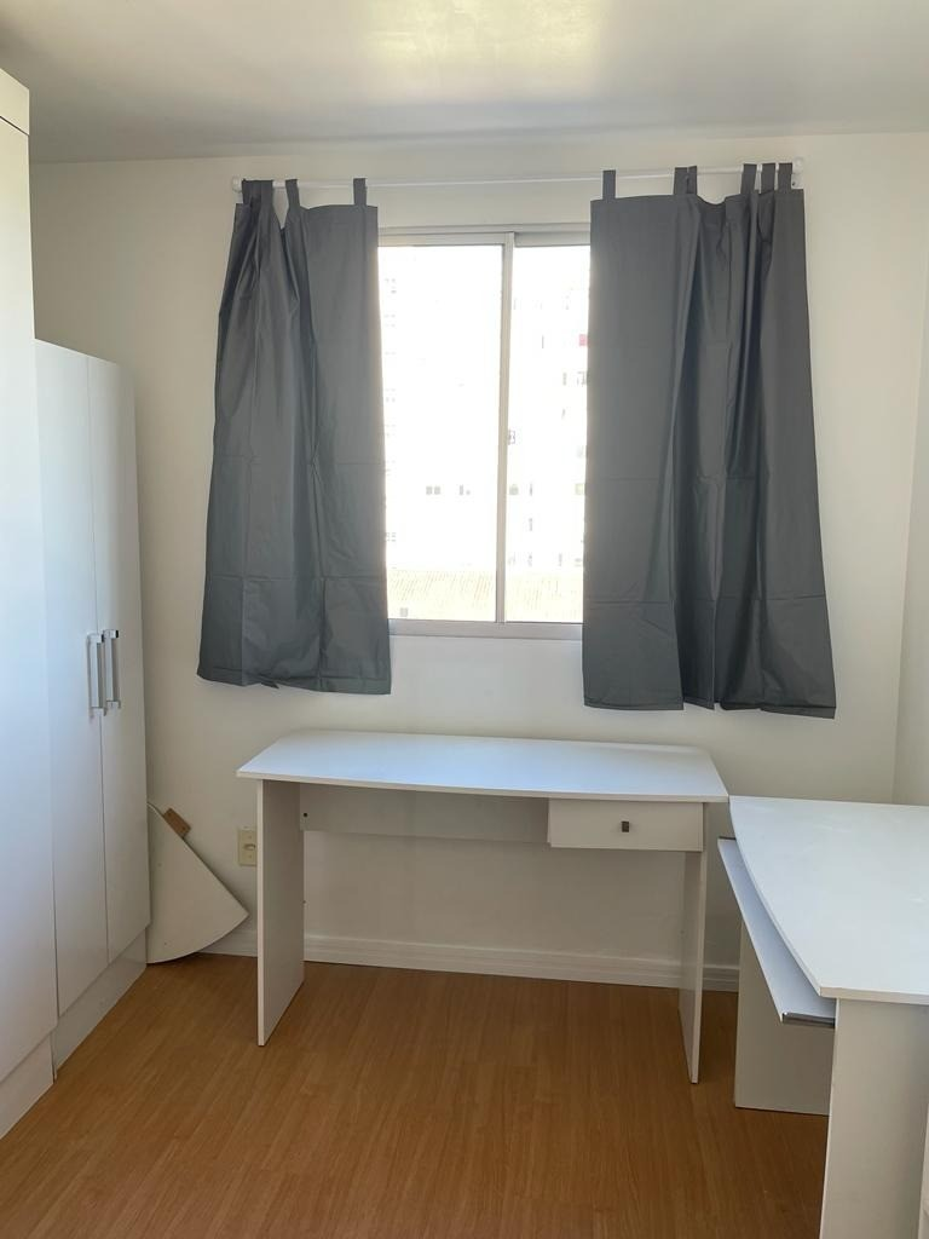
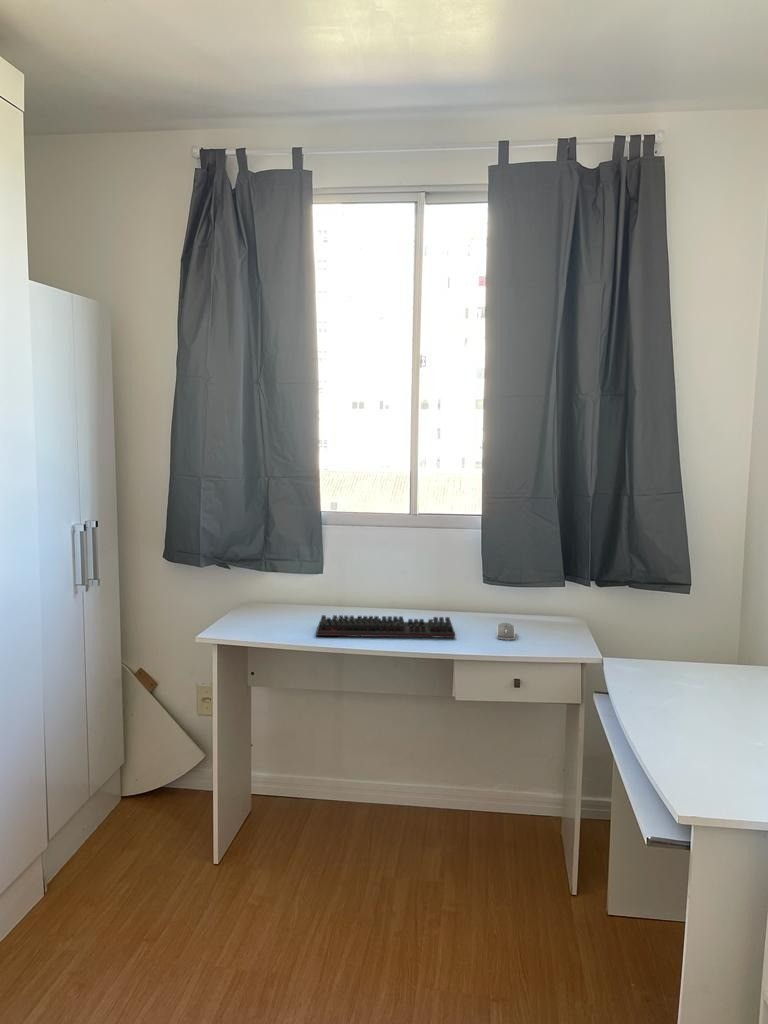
+ computer mouse (505, 629)
+ keyboard (385, 626)
